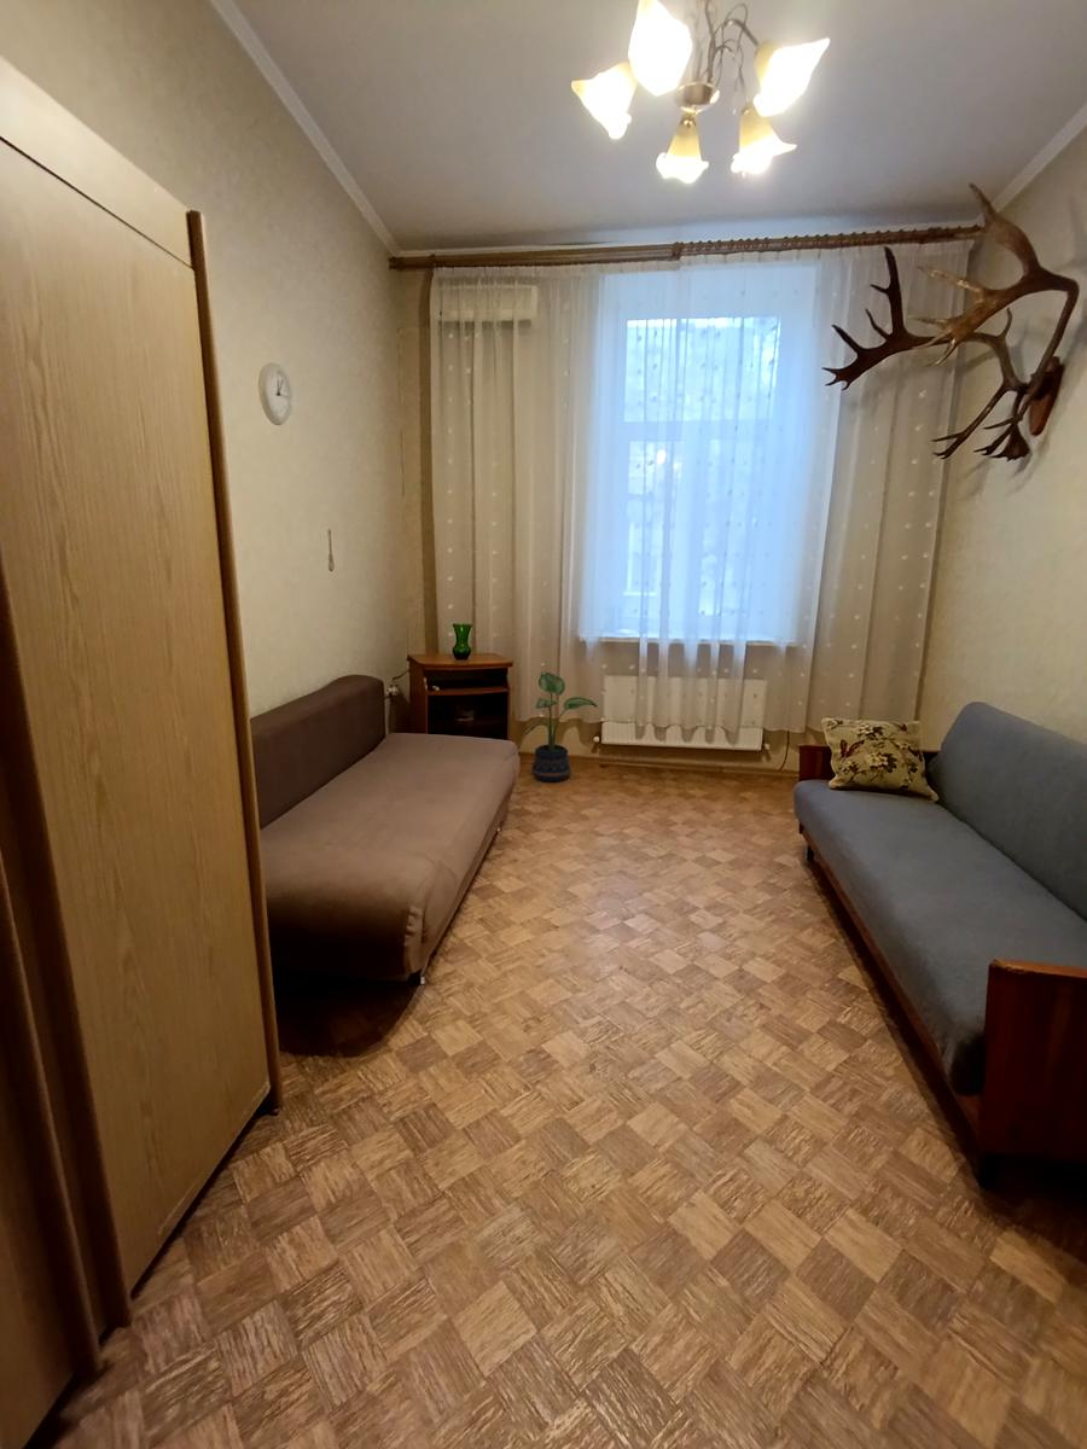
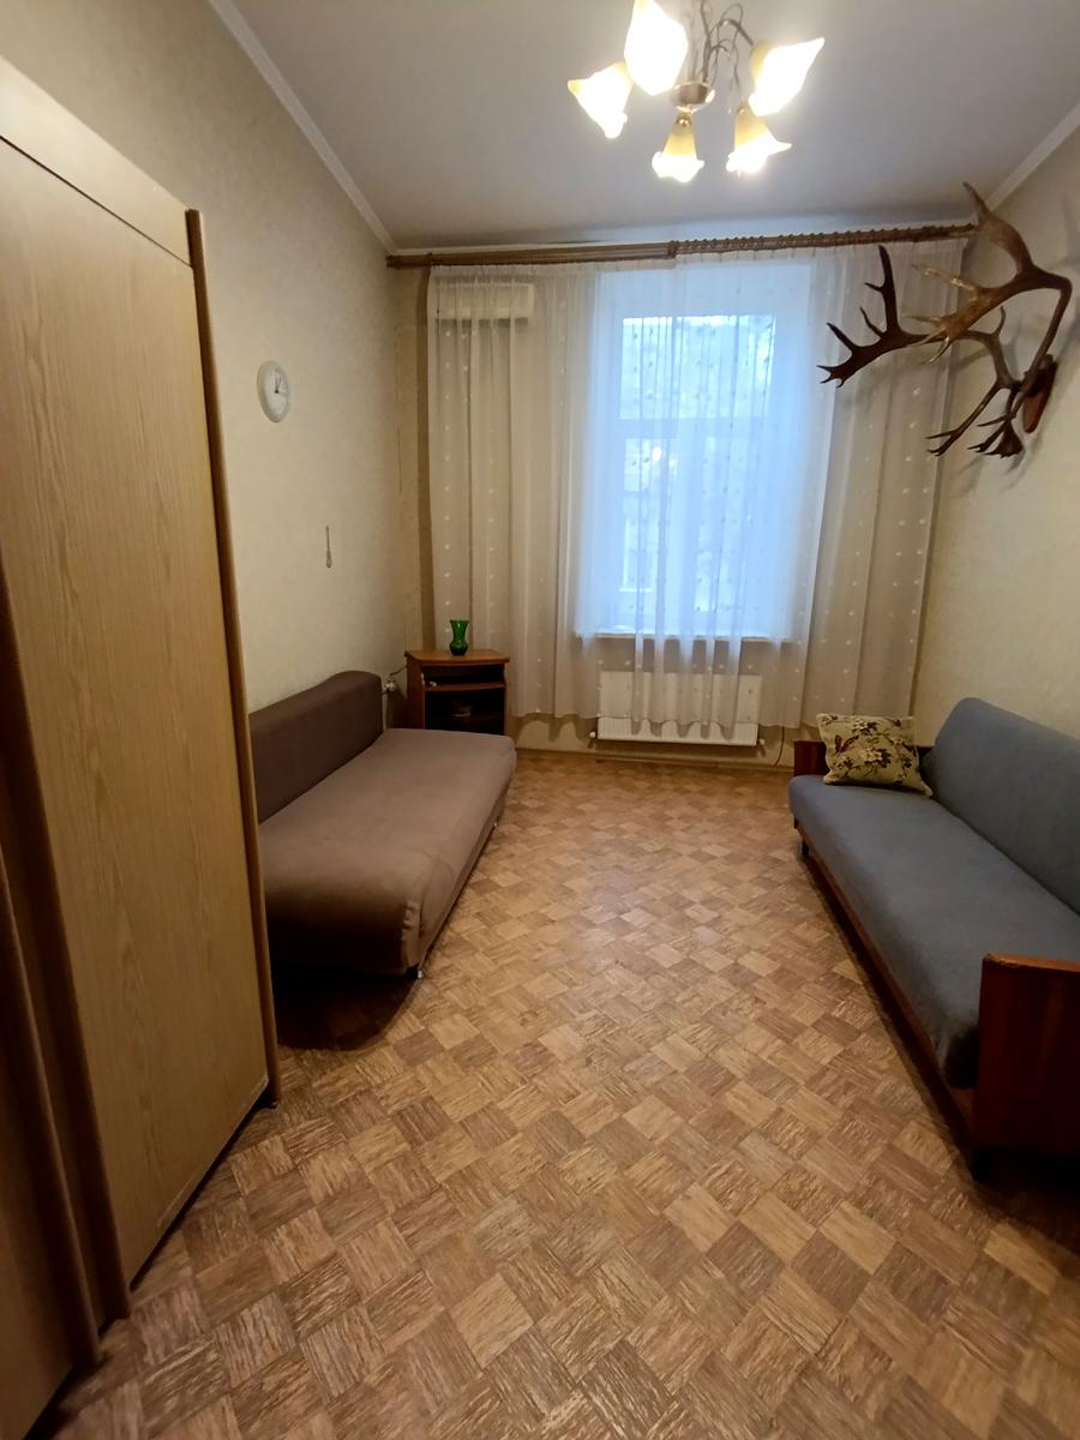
- potted plant (556, 727)
